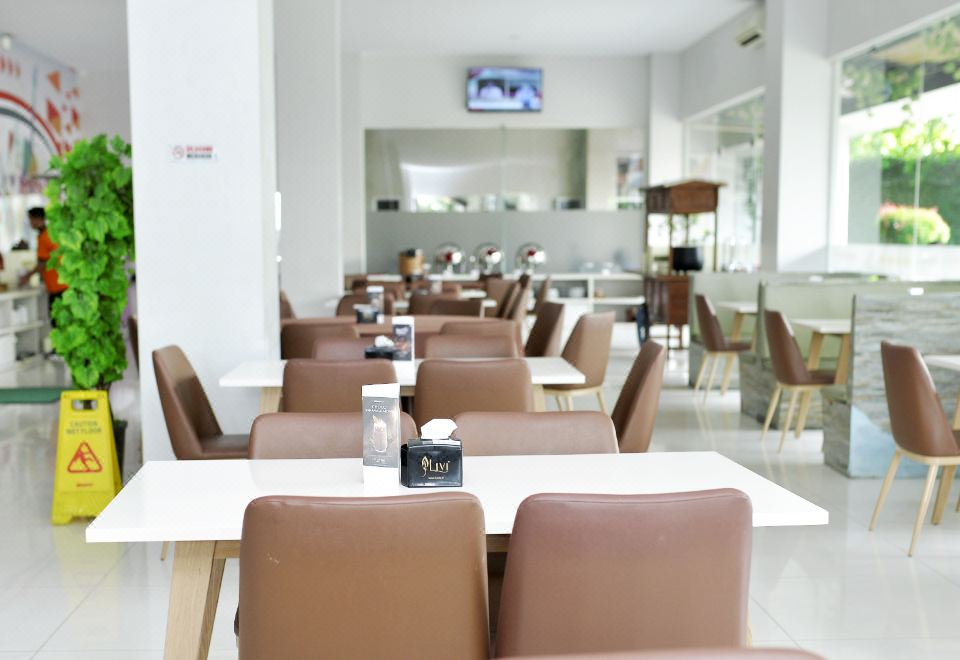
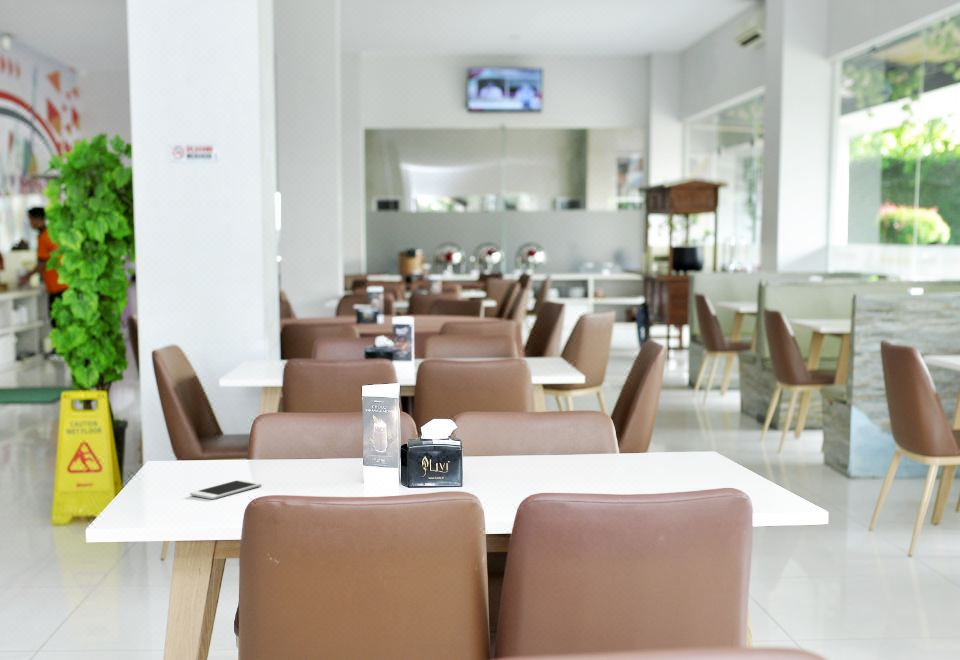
+ cell phone (226, 489)
